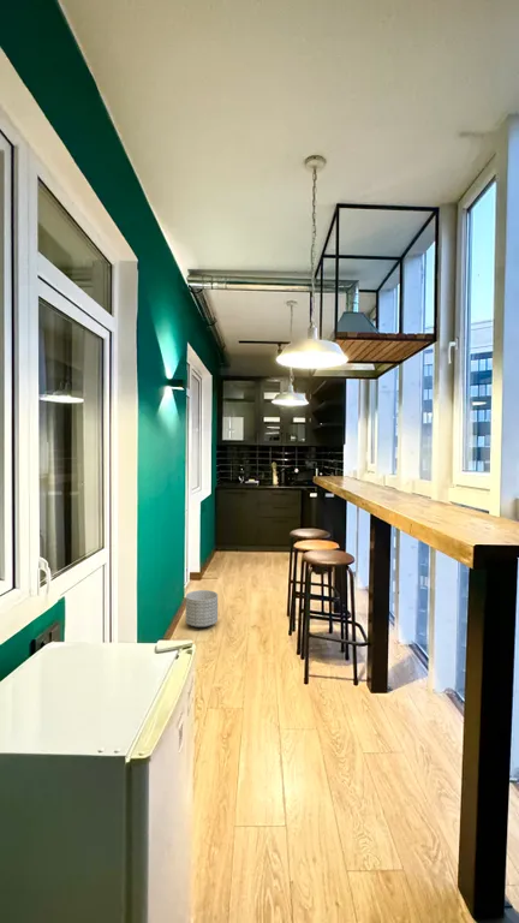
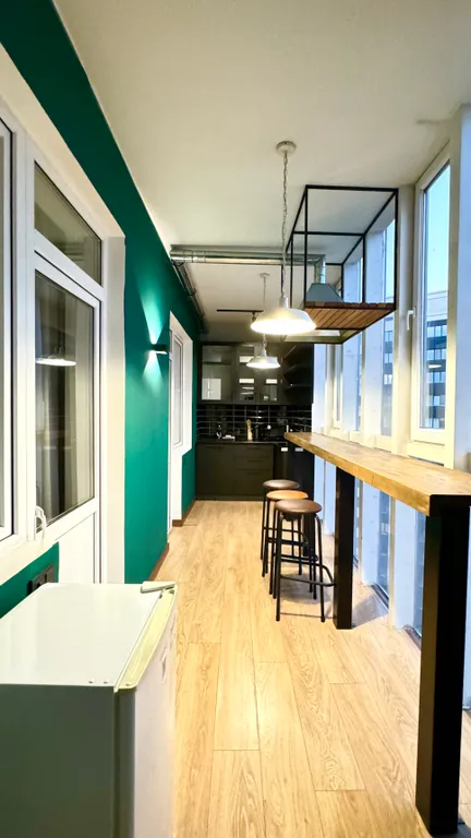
- planter (201, 609)
